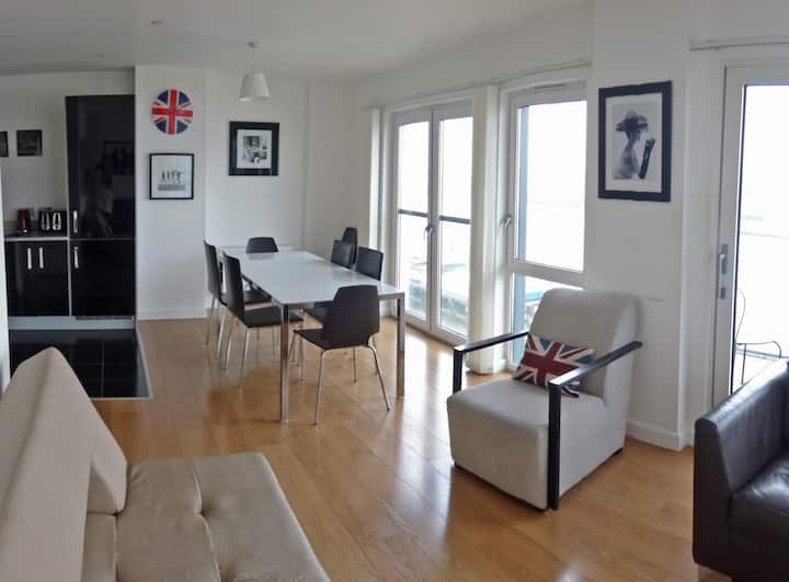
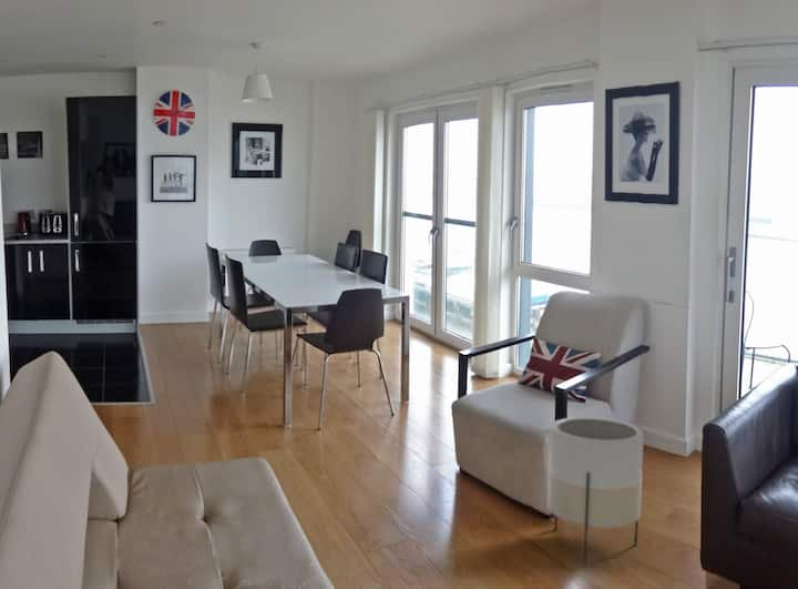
+ planter (593, 488)
